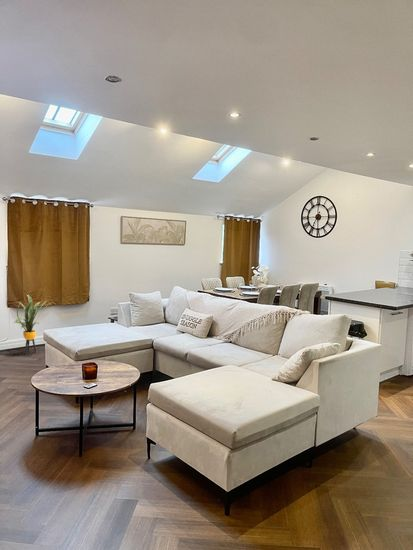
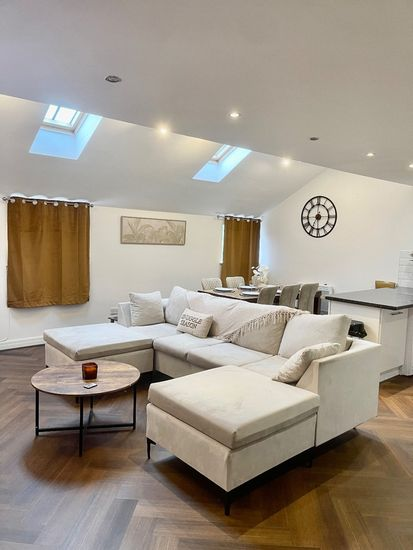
- house plant (32, 324)
